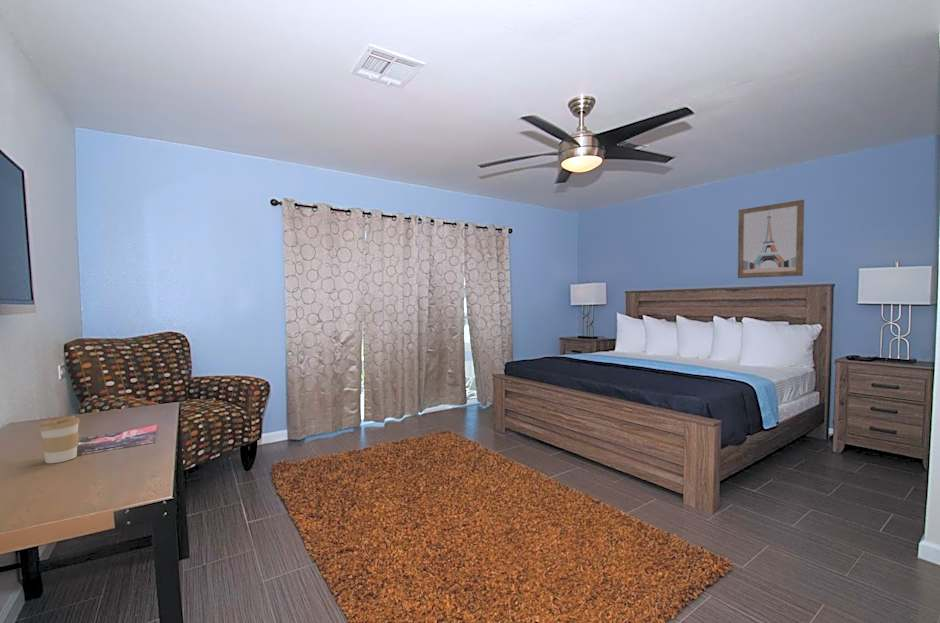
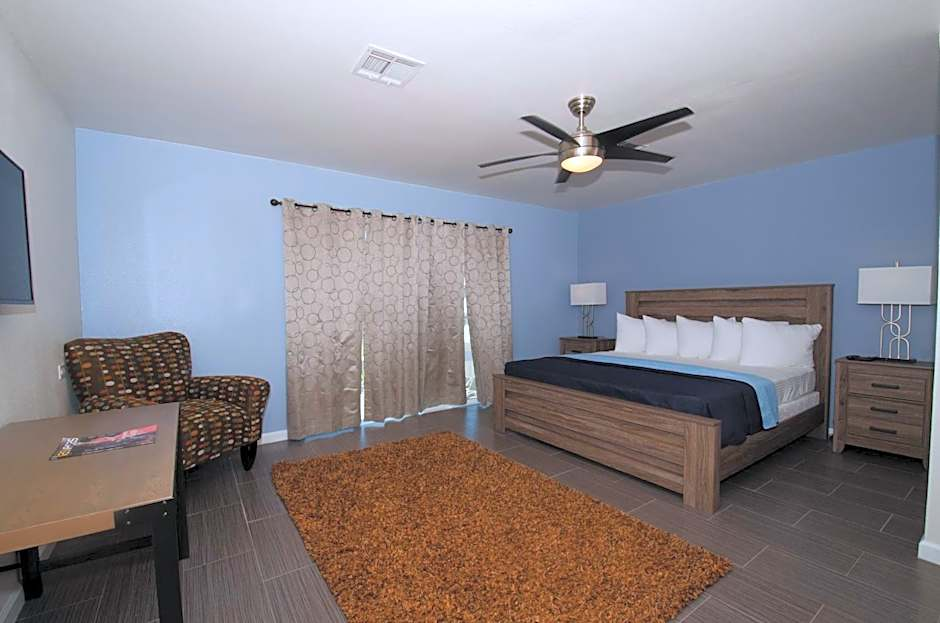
- wall art (769, 241)
- coffee cup (60, 438)
